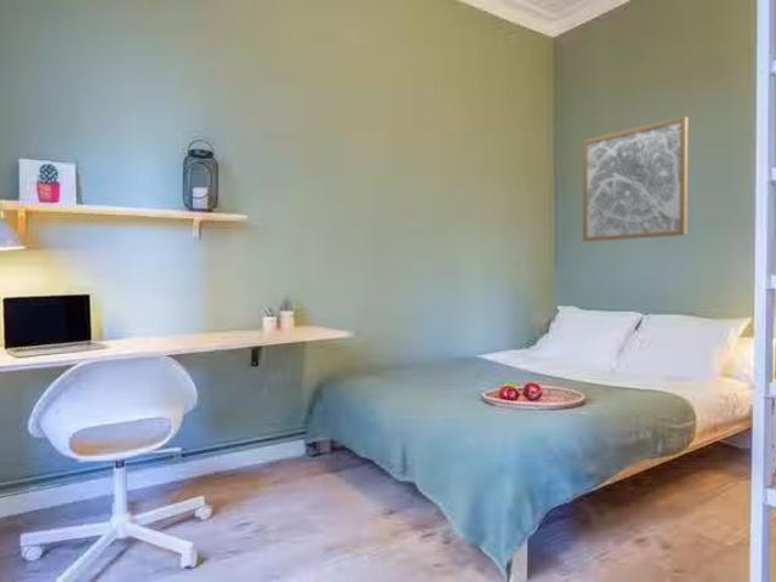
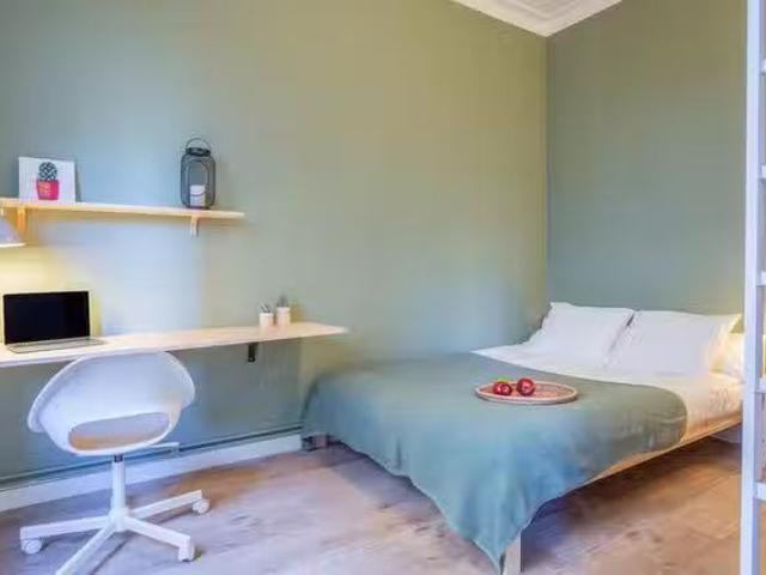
- wall art (630, 183)
